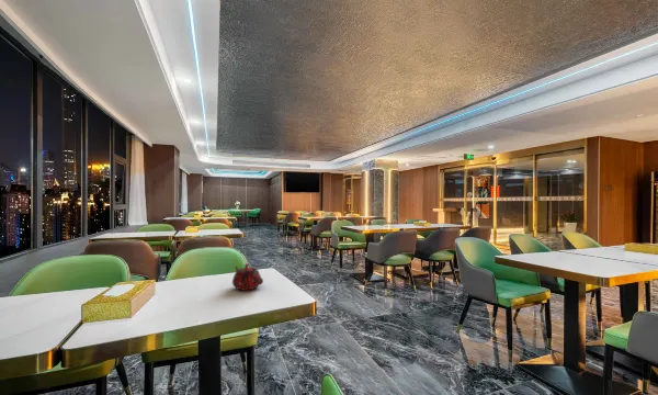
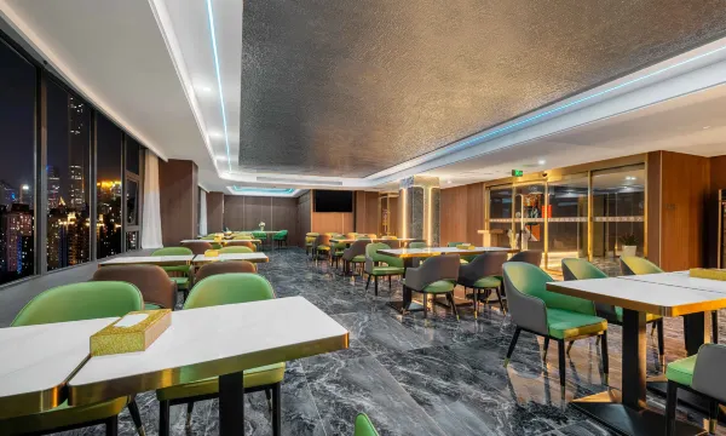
- teapot (246, 275)
